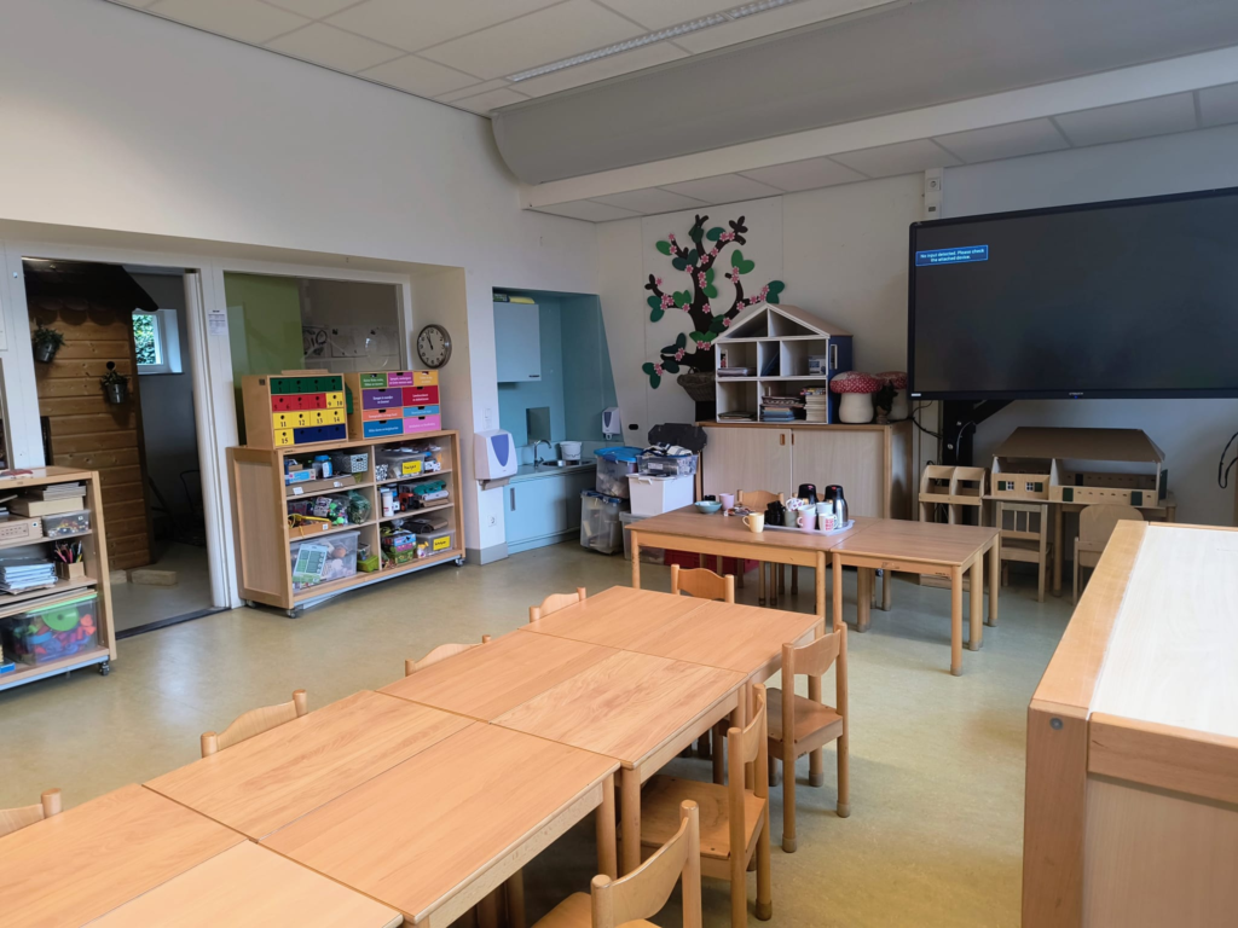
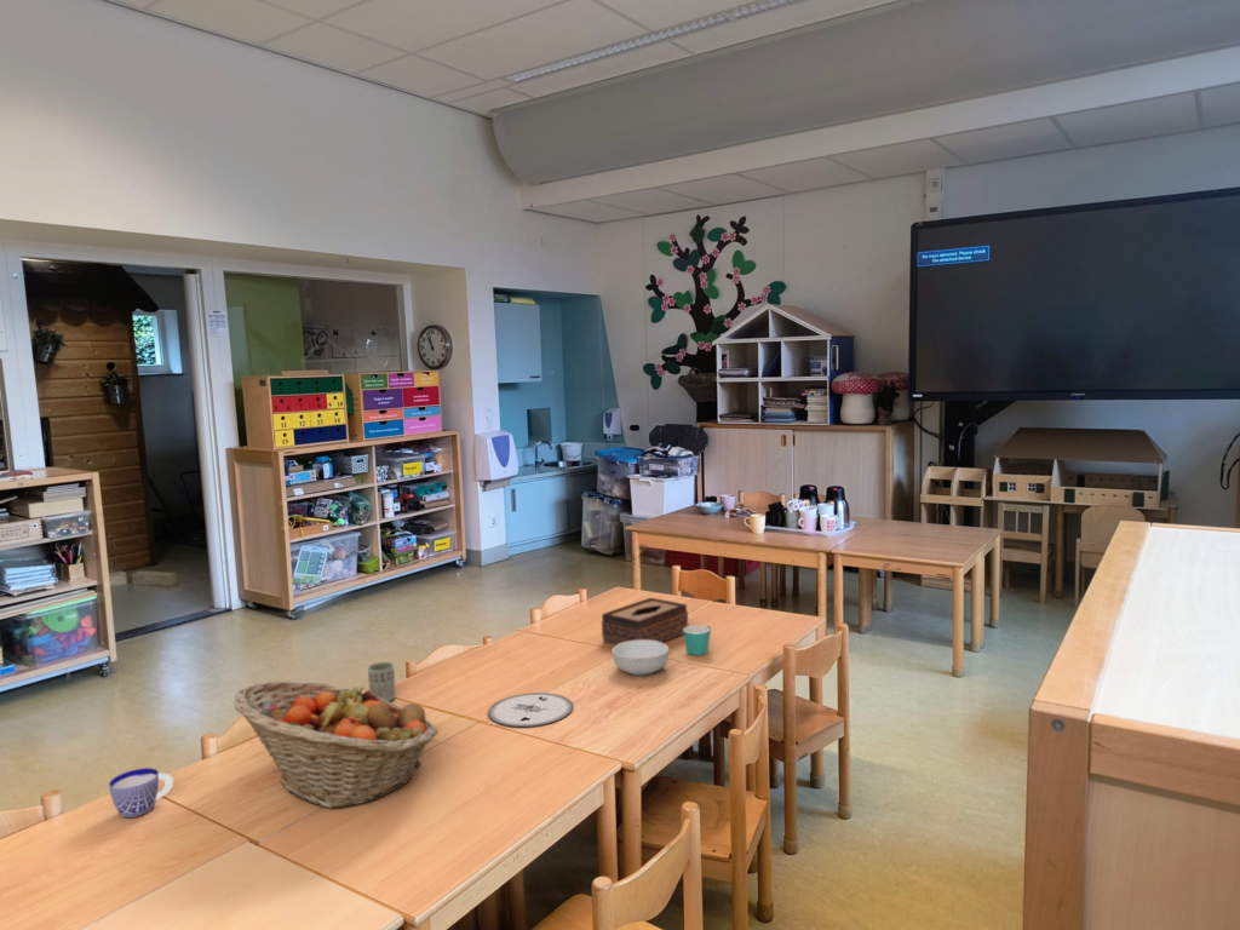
+ fruit basket (337, 729)
+ mug (700, 638)
+ tissue box (645, 624)
+ plate (530, 707)
+ cup (143, 791)
+ cup (381, 683)
+ cereal bowl (641, 659)
